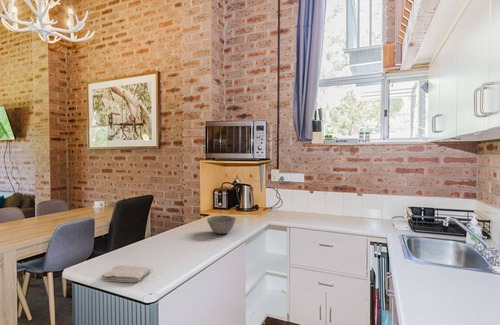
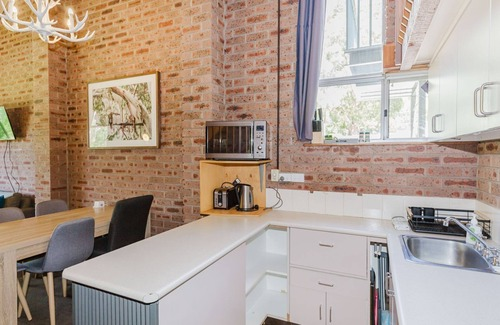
- bowl (221, 225)
- washcloth (126, 273)
